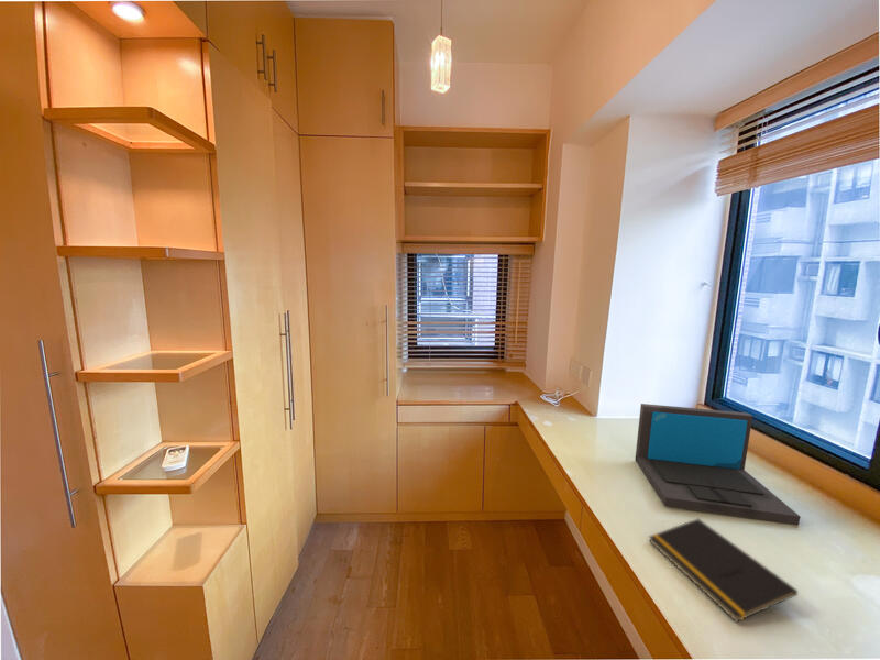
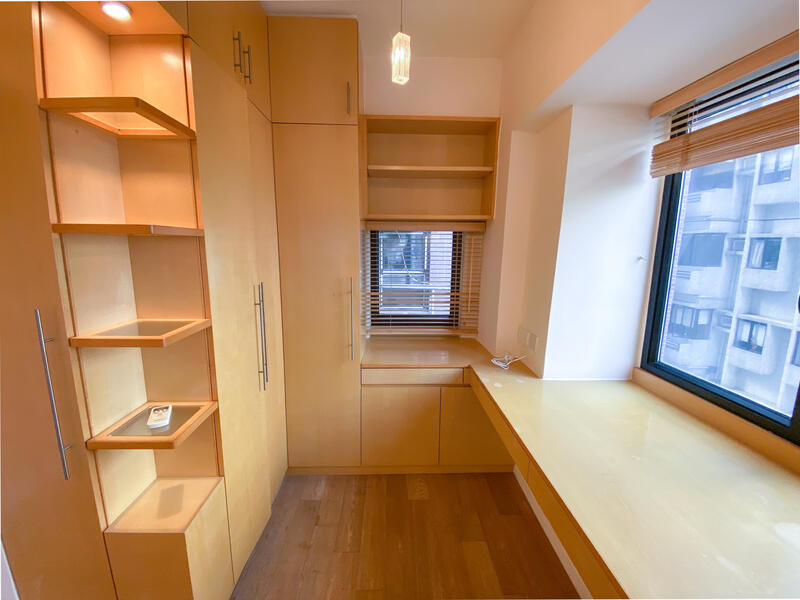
- laptop (708, 455)
- notepad (714, 562)
